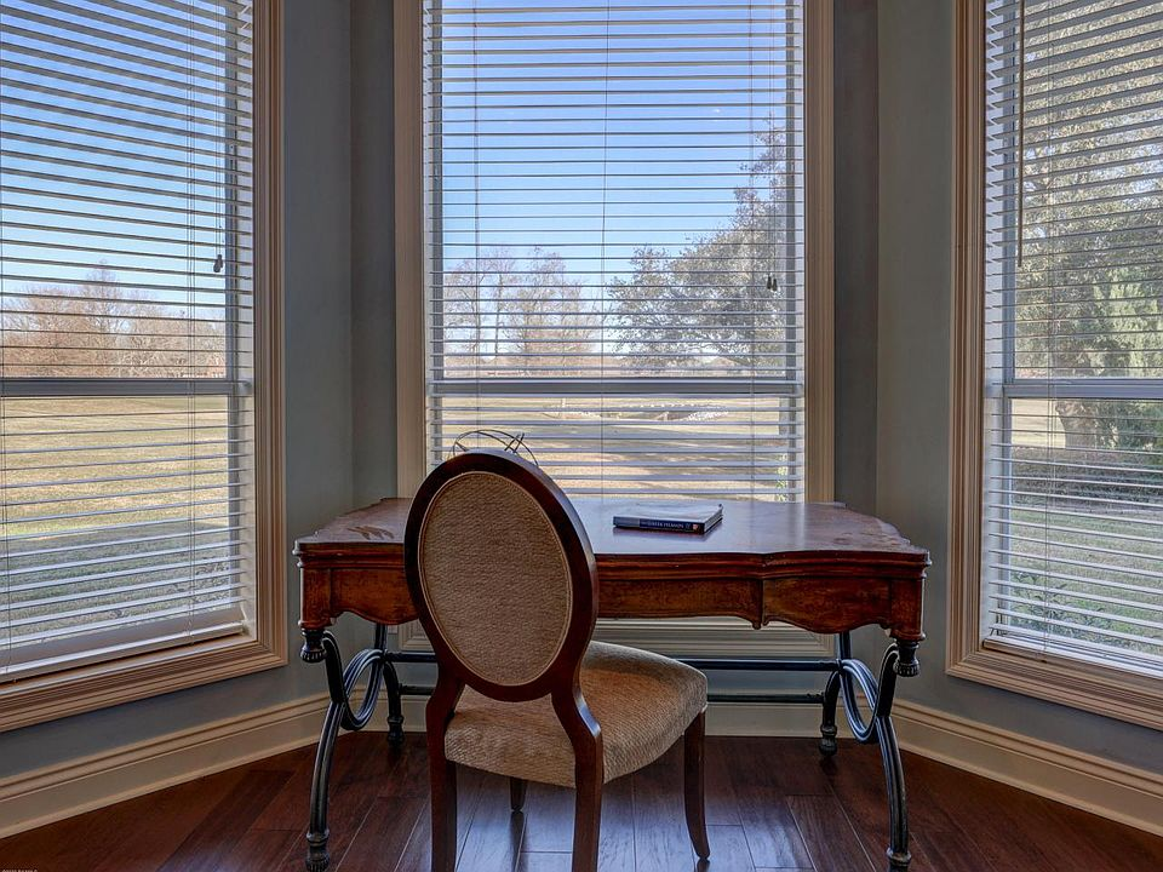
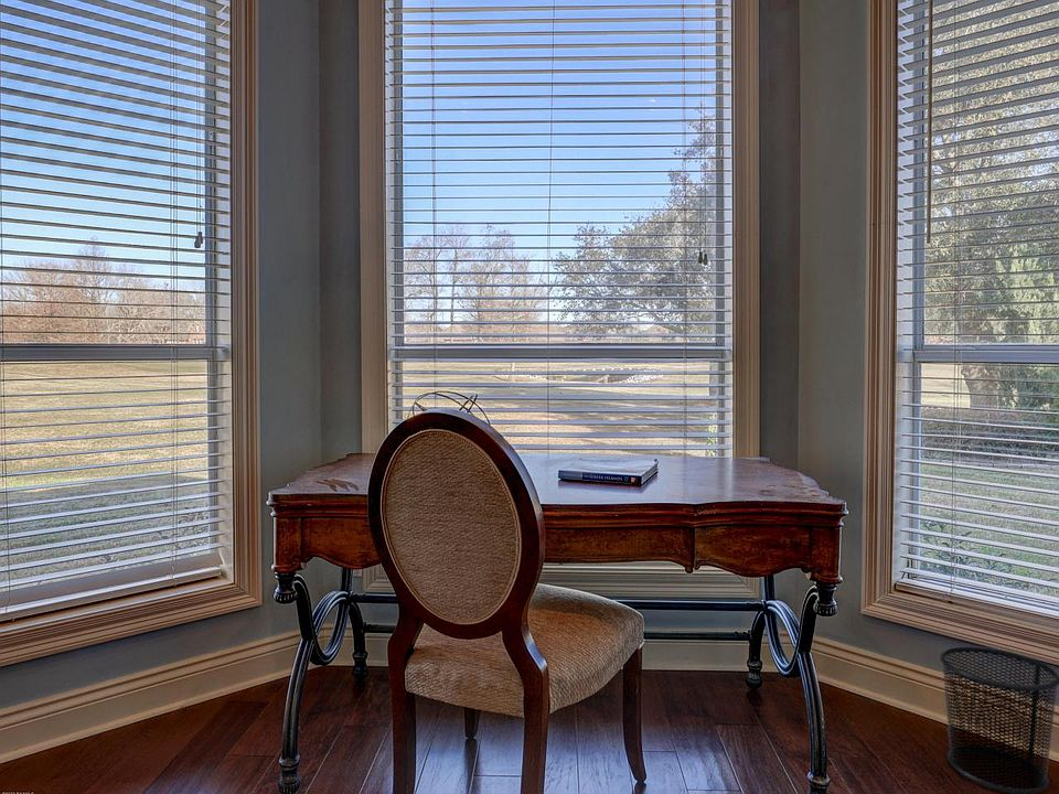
+ waste bin (997, 717)
